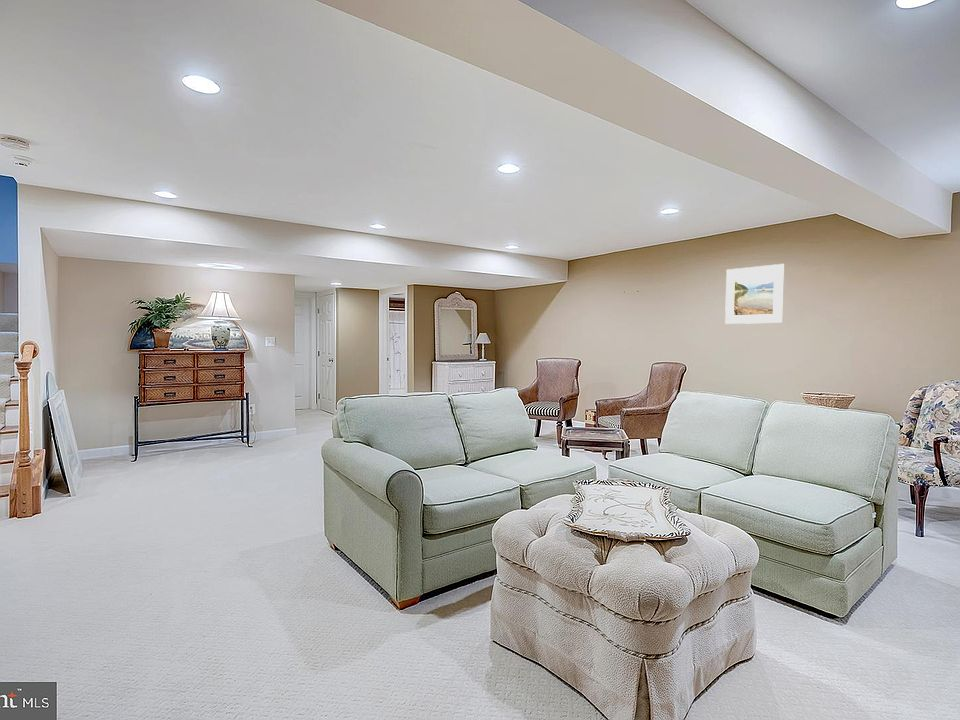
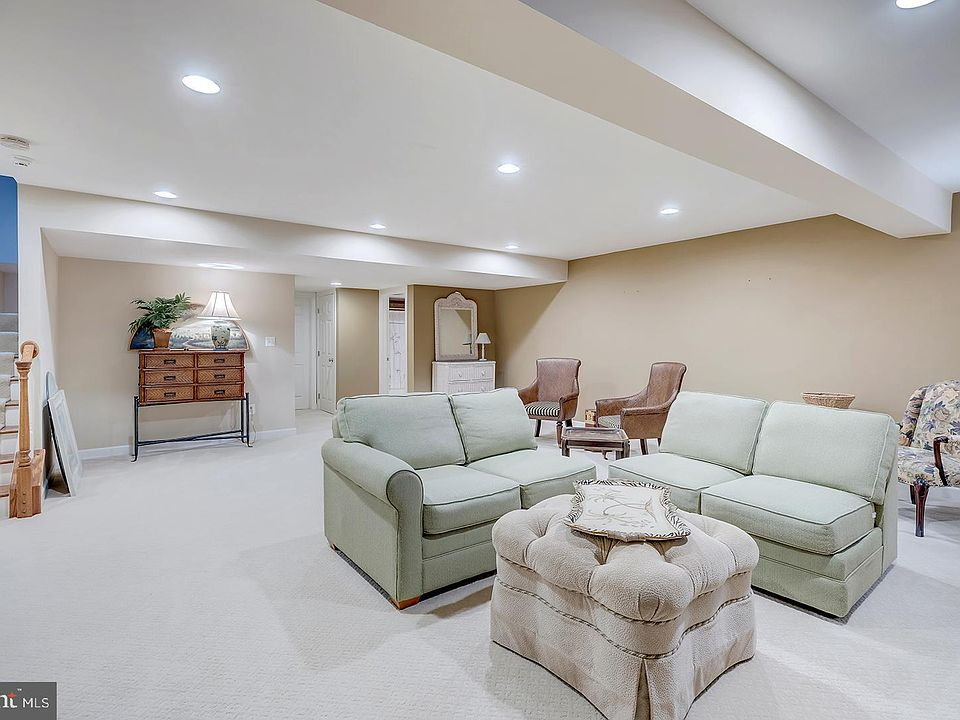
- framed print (753, 295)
